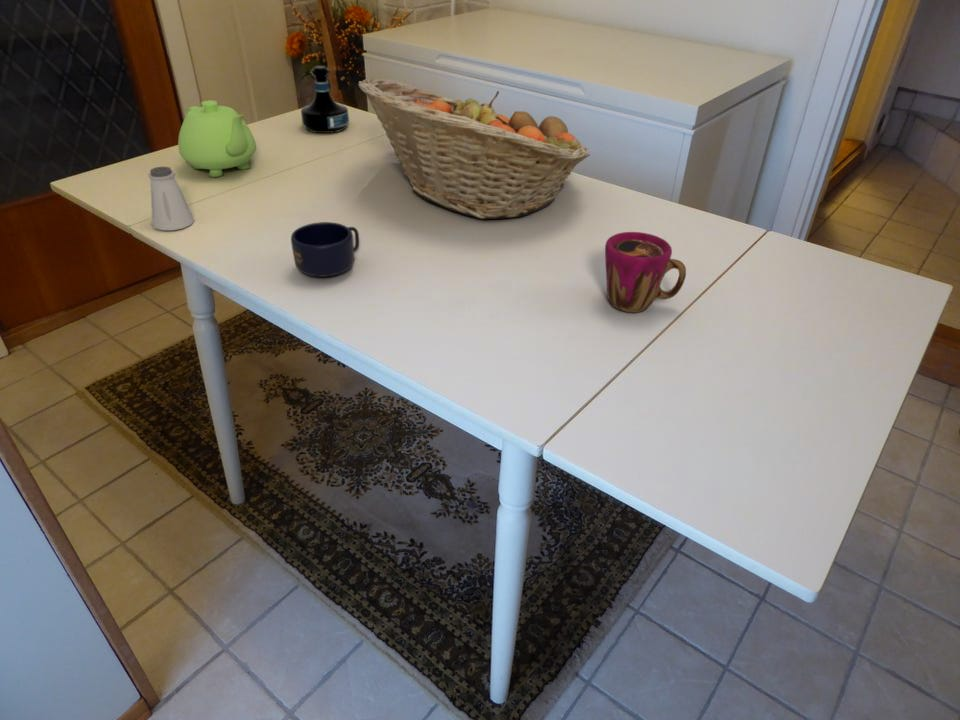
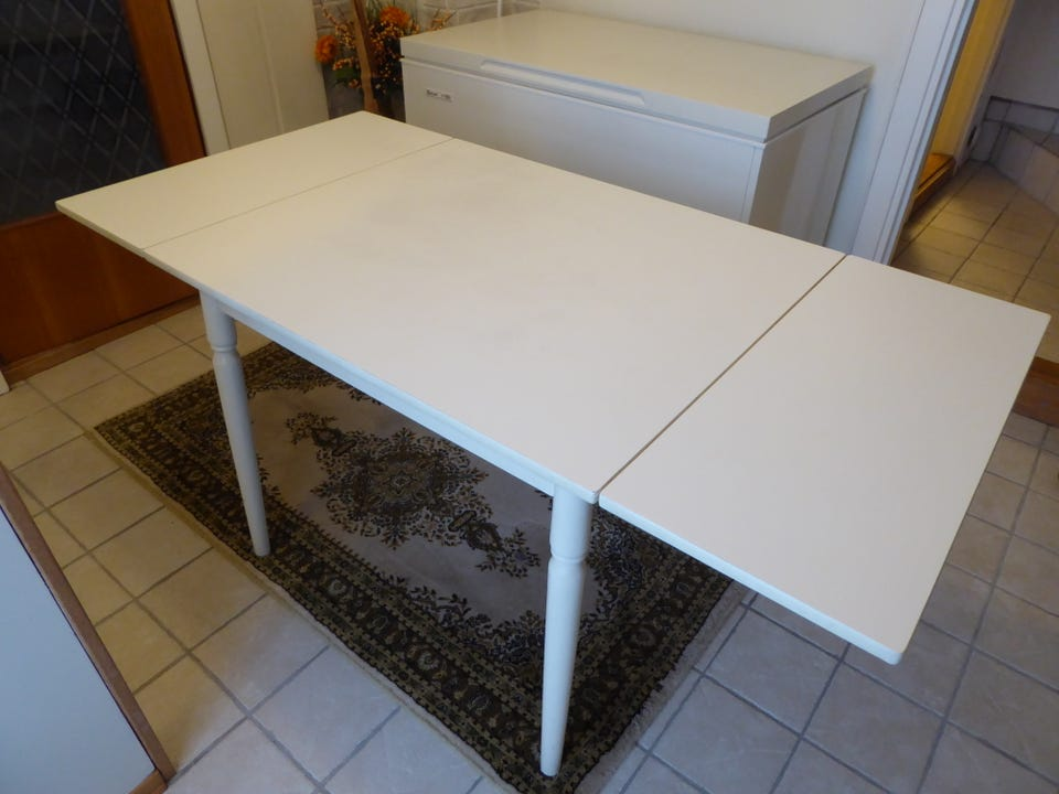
- fruit basket (472, 137)
- mug (329, 250)
- teapot (218, 136)
- saltshaker (167, 196)
- tequila bottle (323, 97)
- cup (642, 275)
